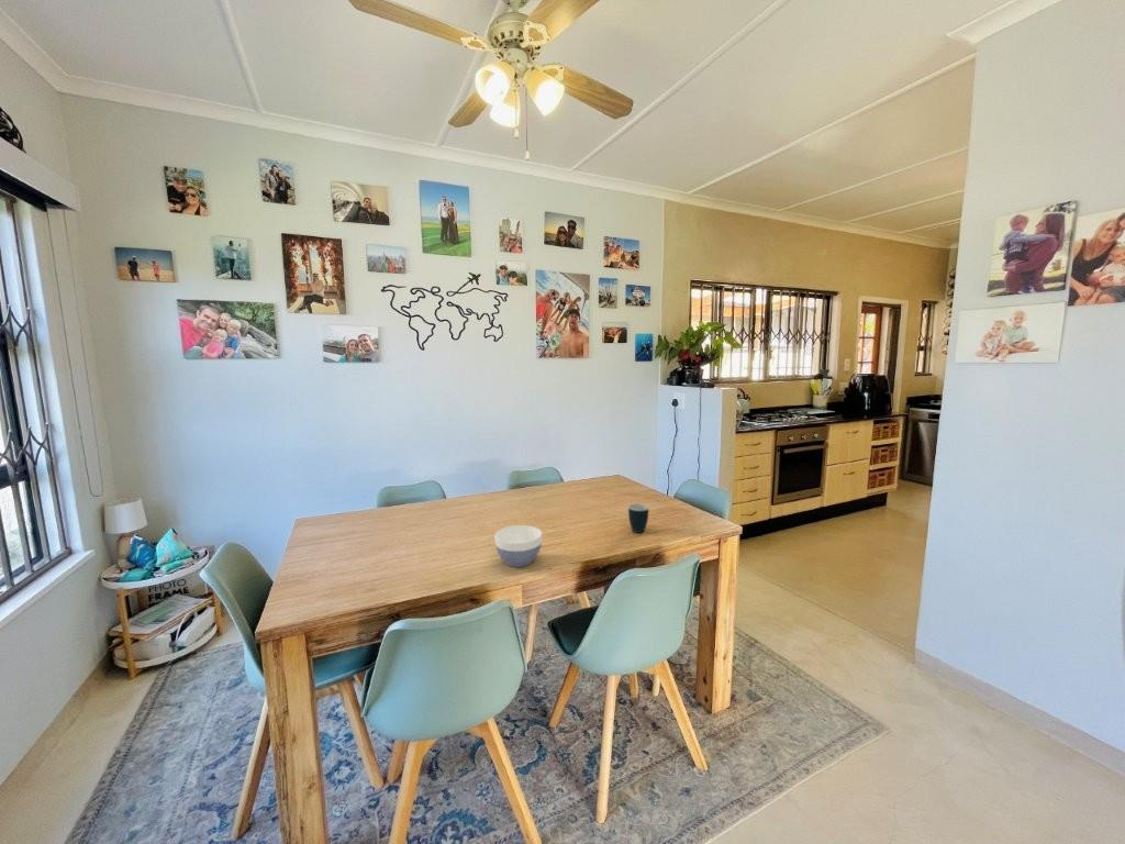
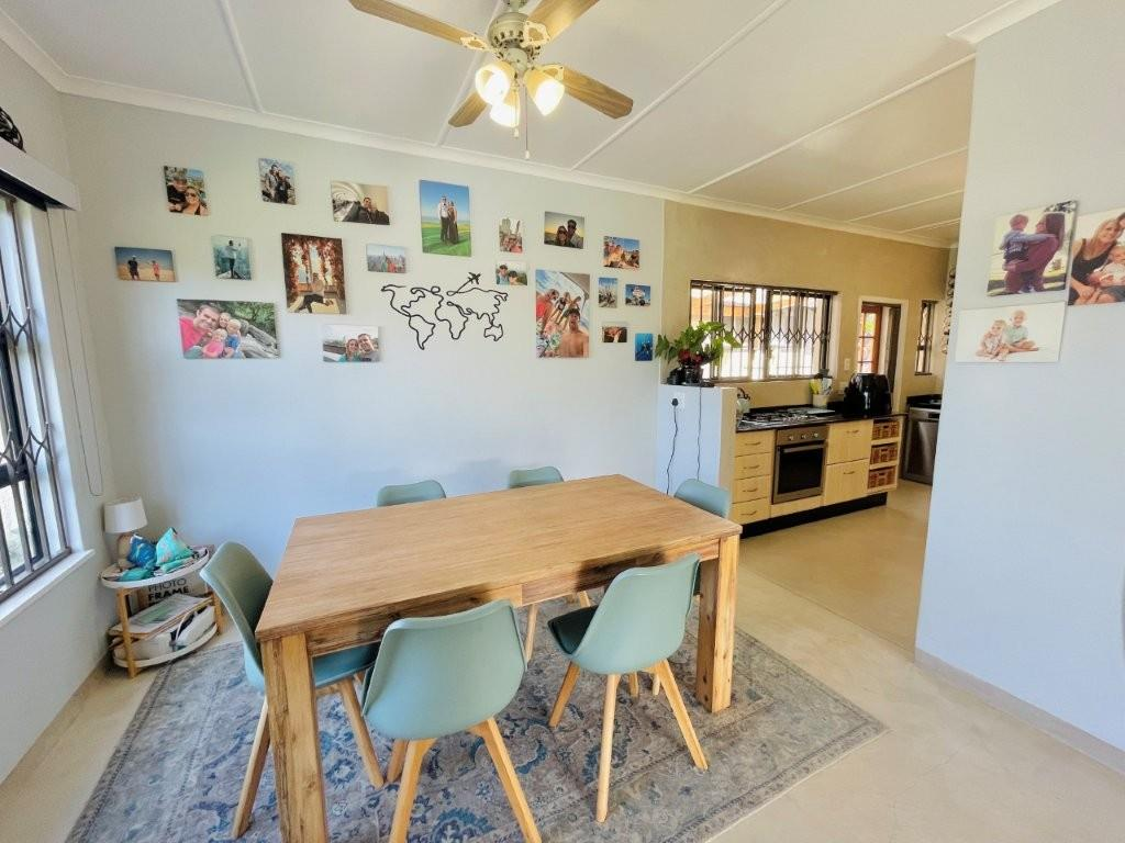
- mug (636, 517)
- bowl (519, 547)
